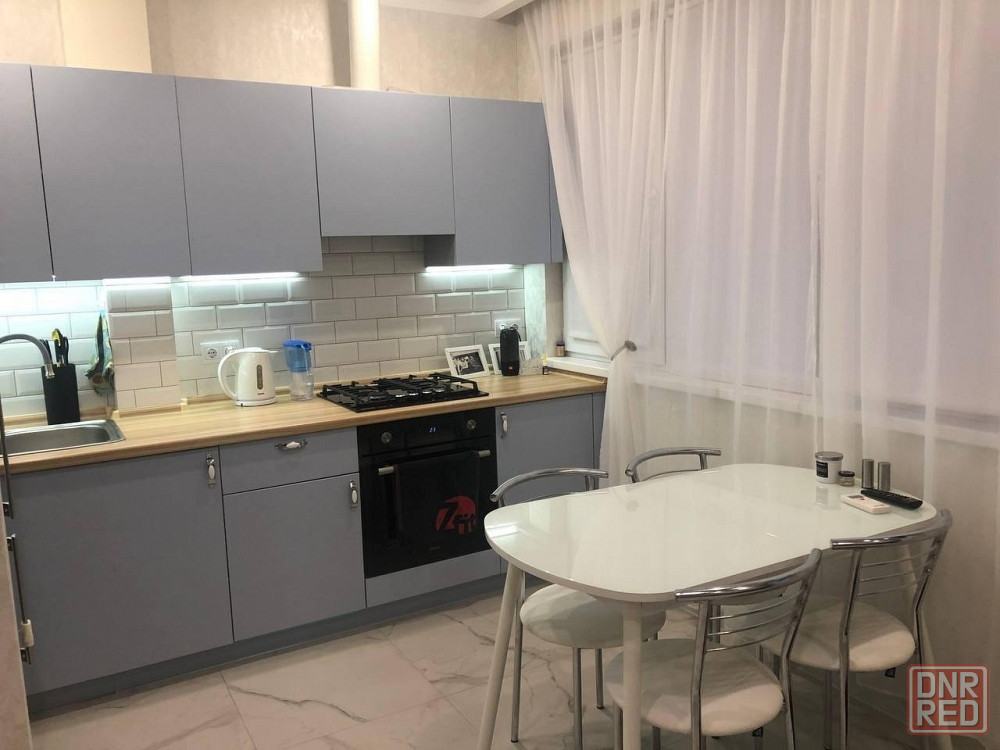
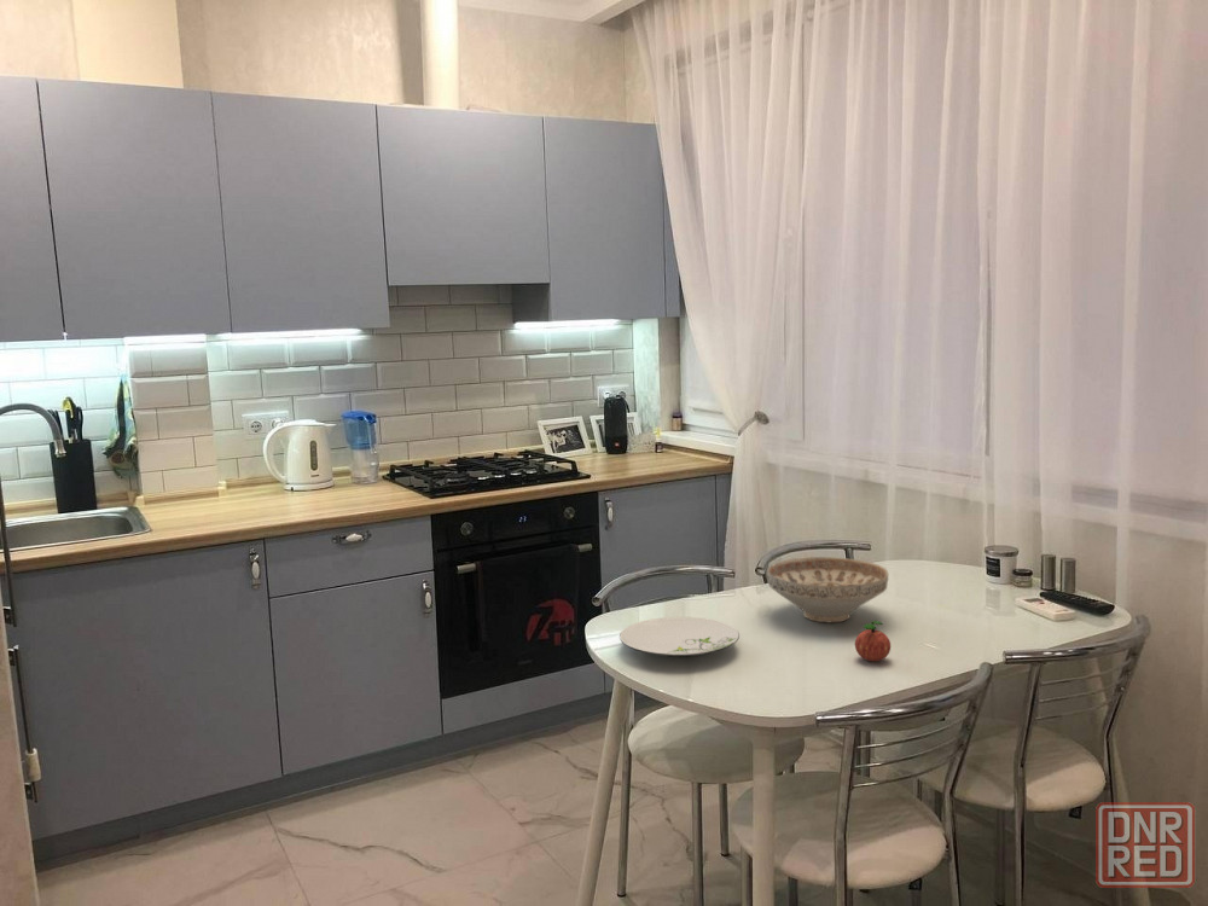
+ plate (679, 641)
+ decorative bowl (826, 593)
+ apple (872, 640)
